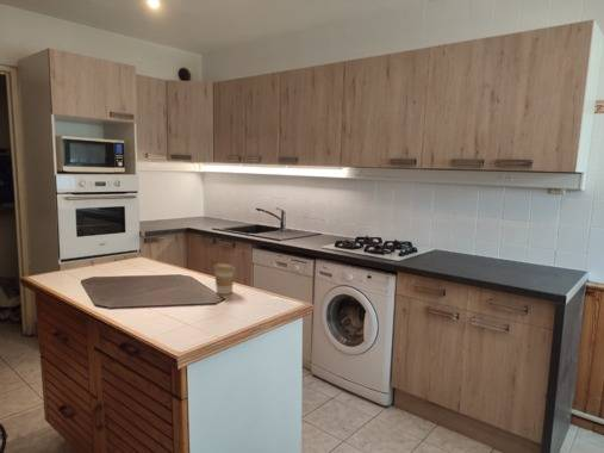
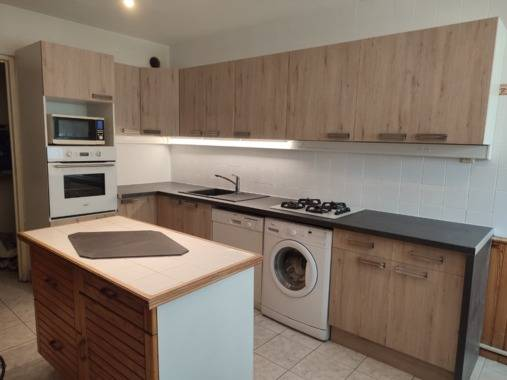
- coffee cup (224, 278)
